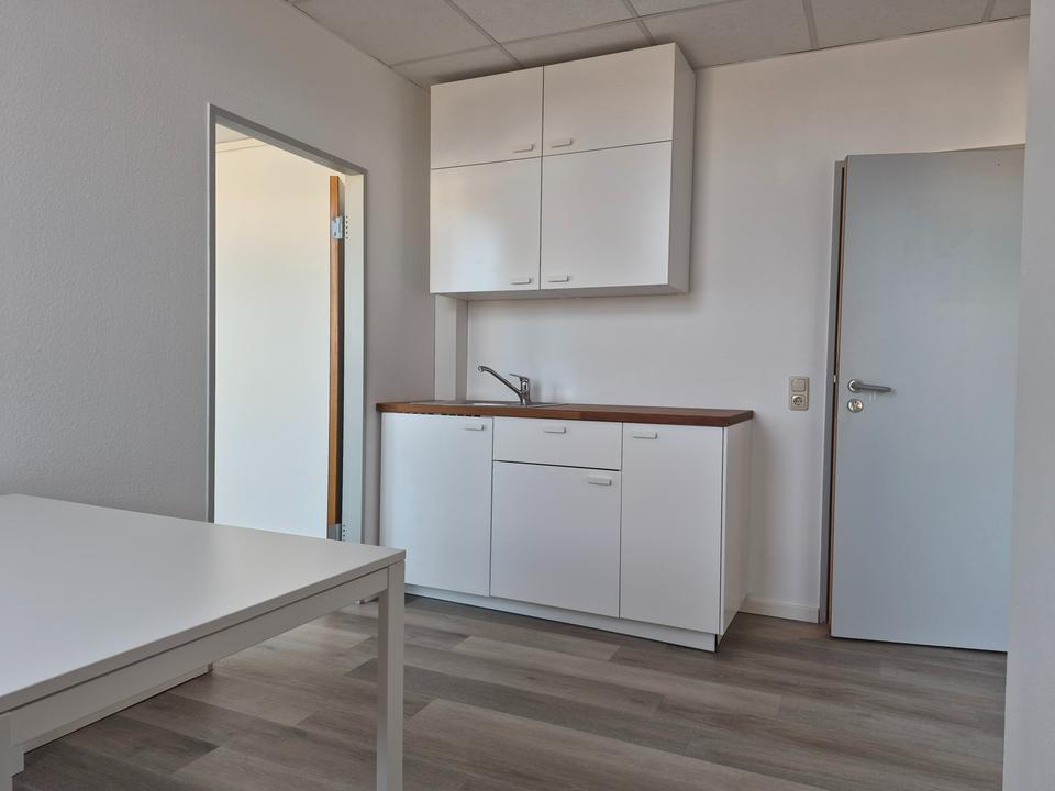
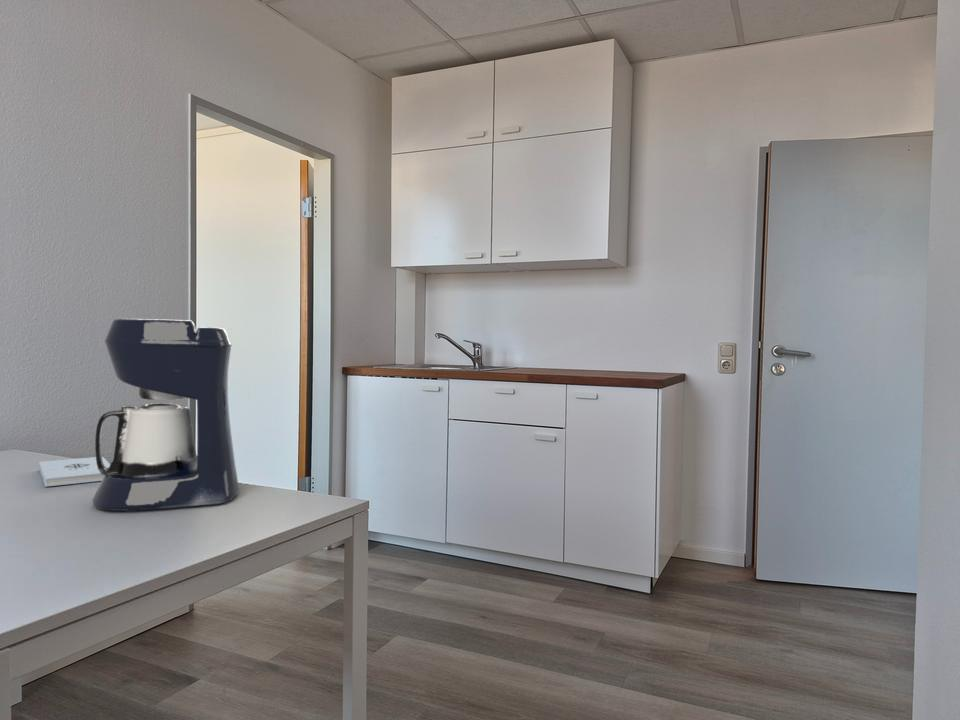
+ notepad (76, 470)
+ coffee maker (172, 408)
